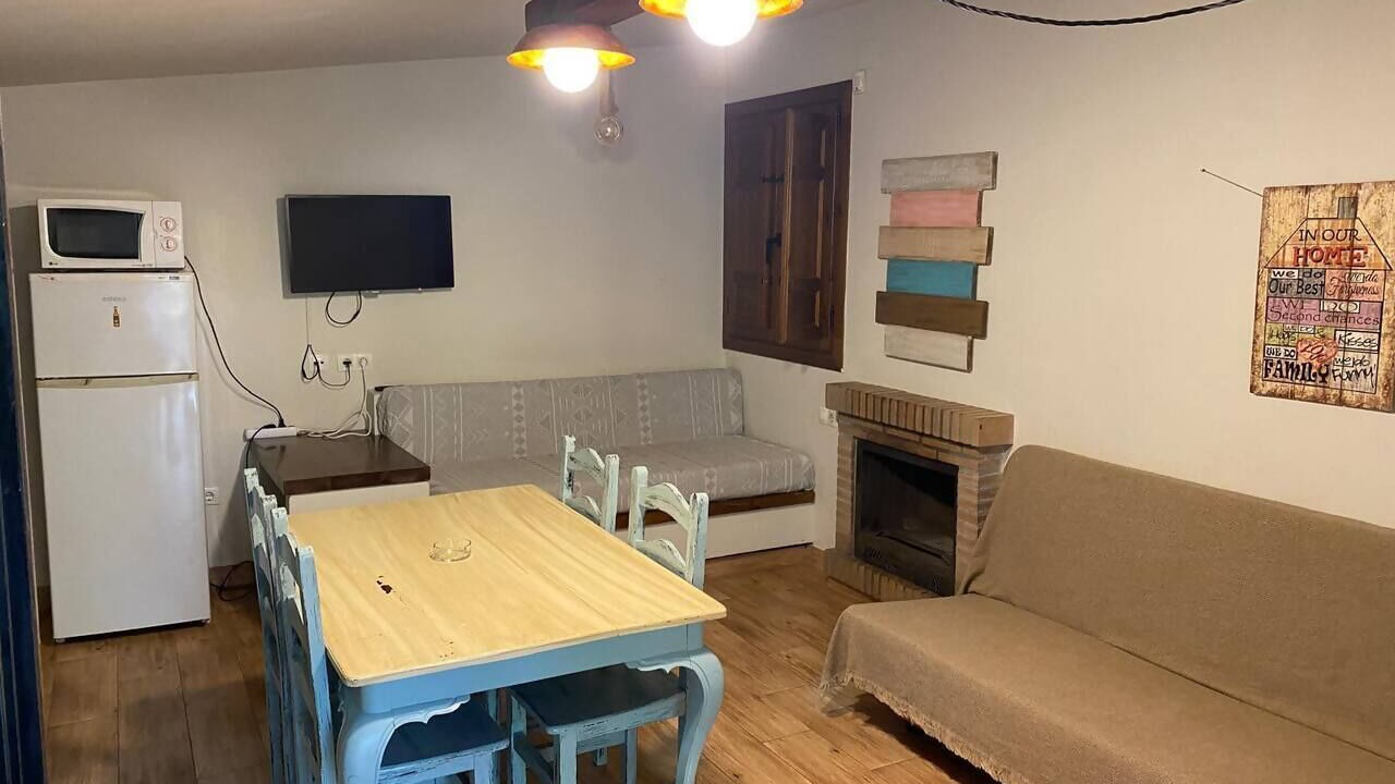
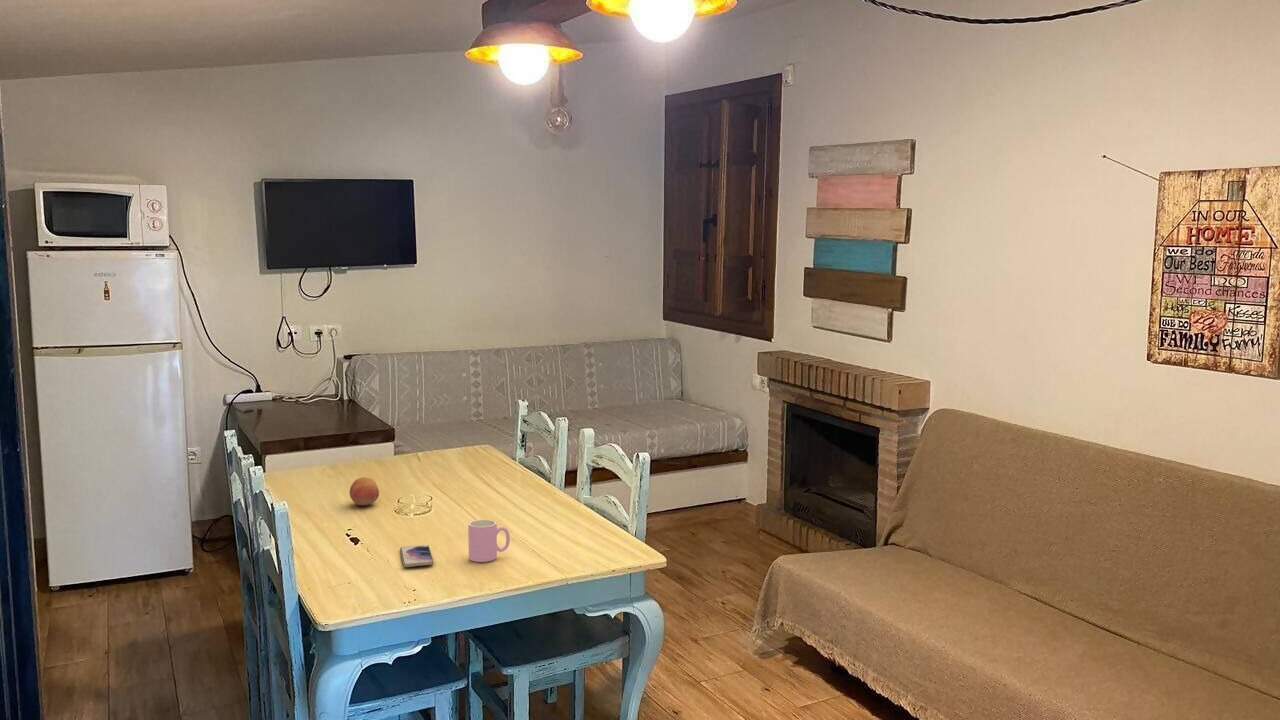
+ fruit (364, 491)
+ smartphone (416, 555)
+ cup (489, 540)
